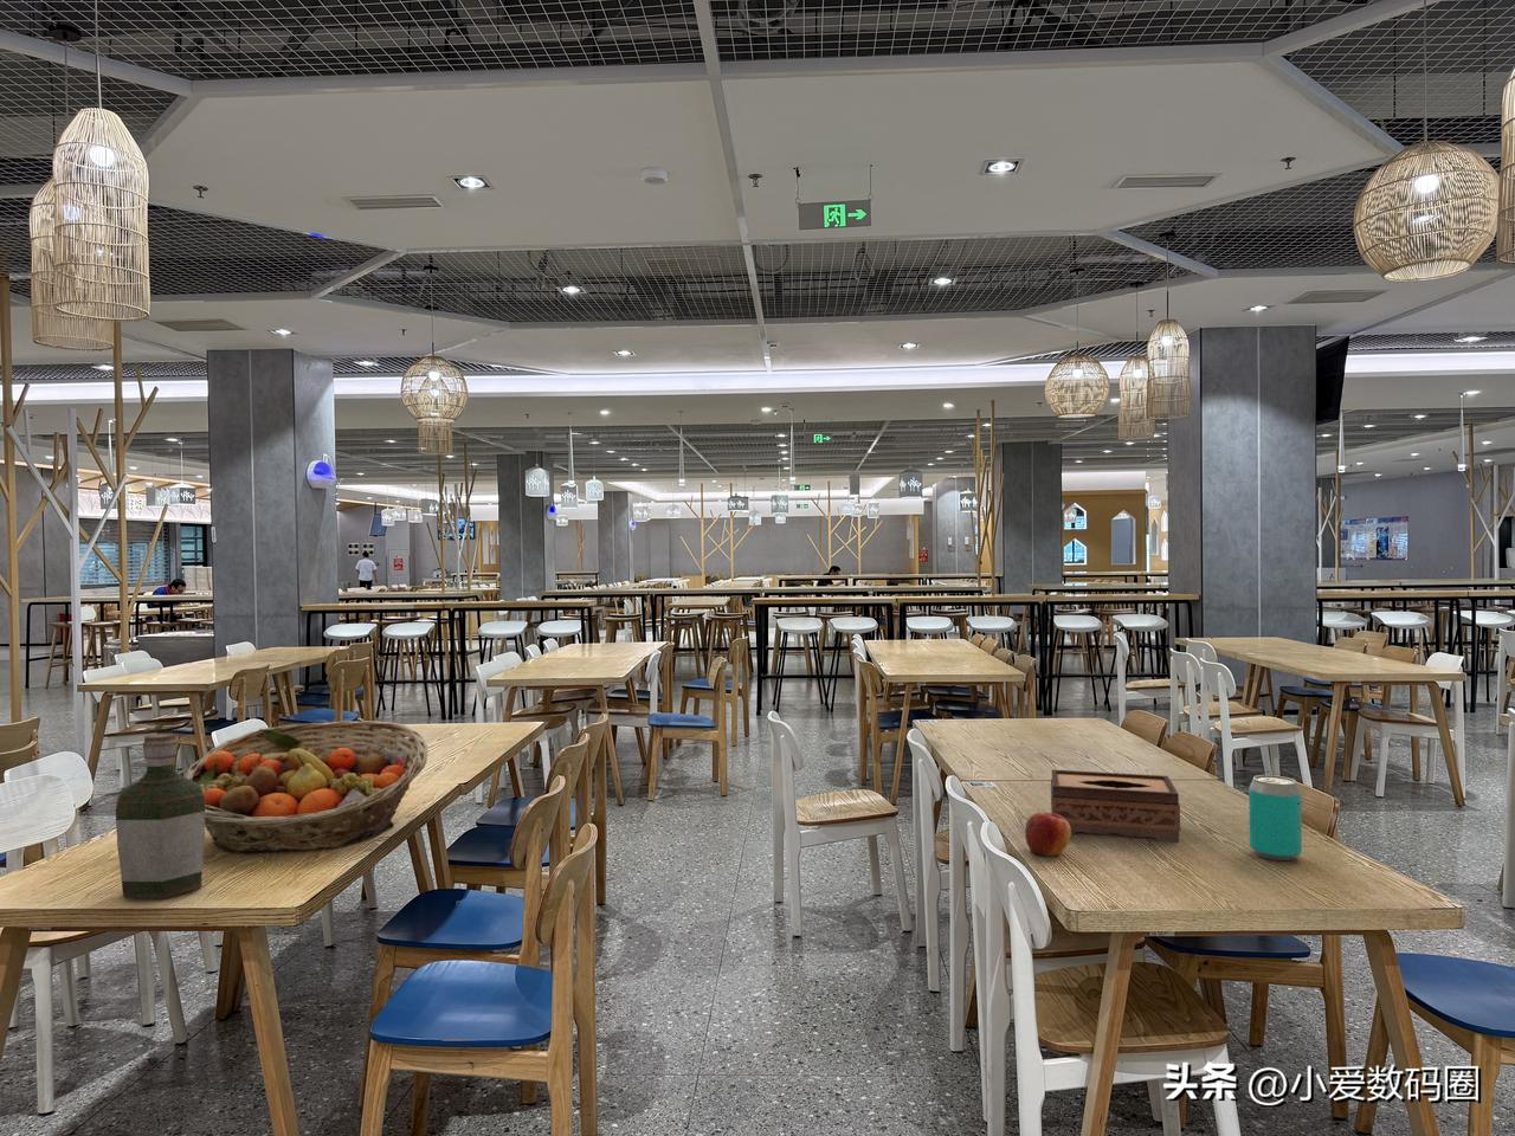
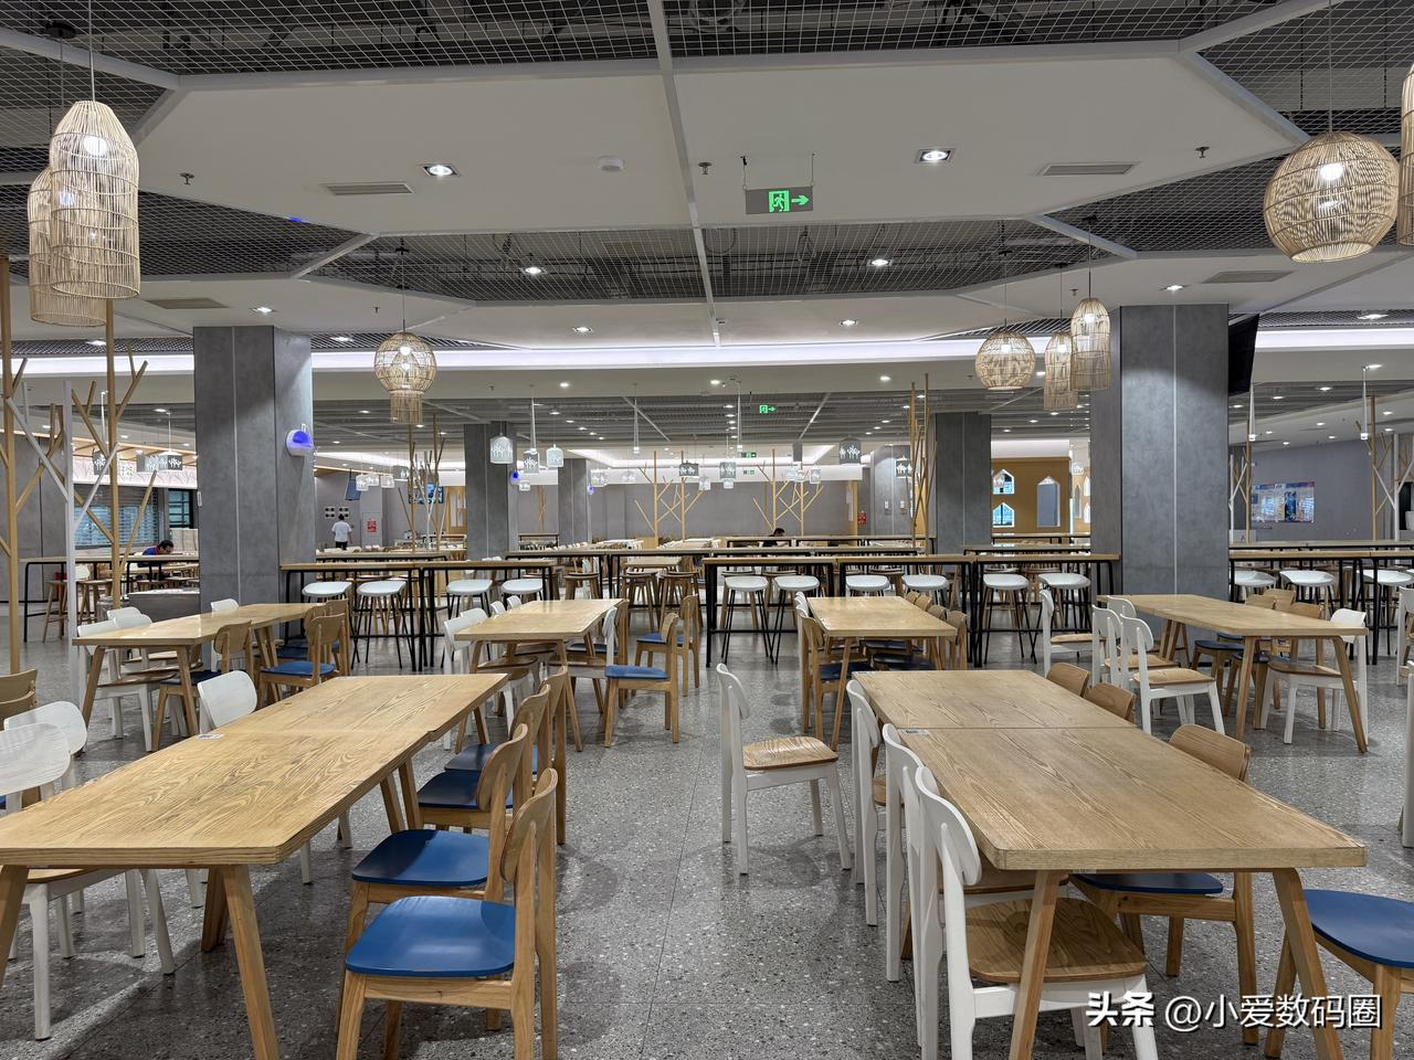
- bottle (161, 813)
- tissue box (1112, 803)
- apple (1047, 832)
- beverage can (1275, 816)
- fruit basket (308, 783)
